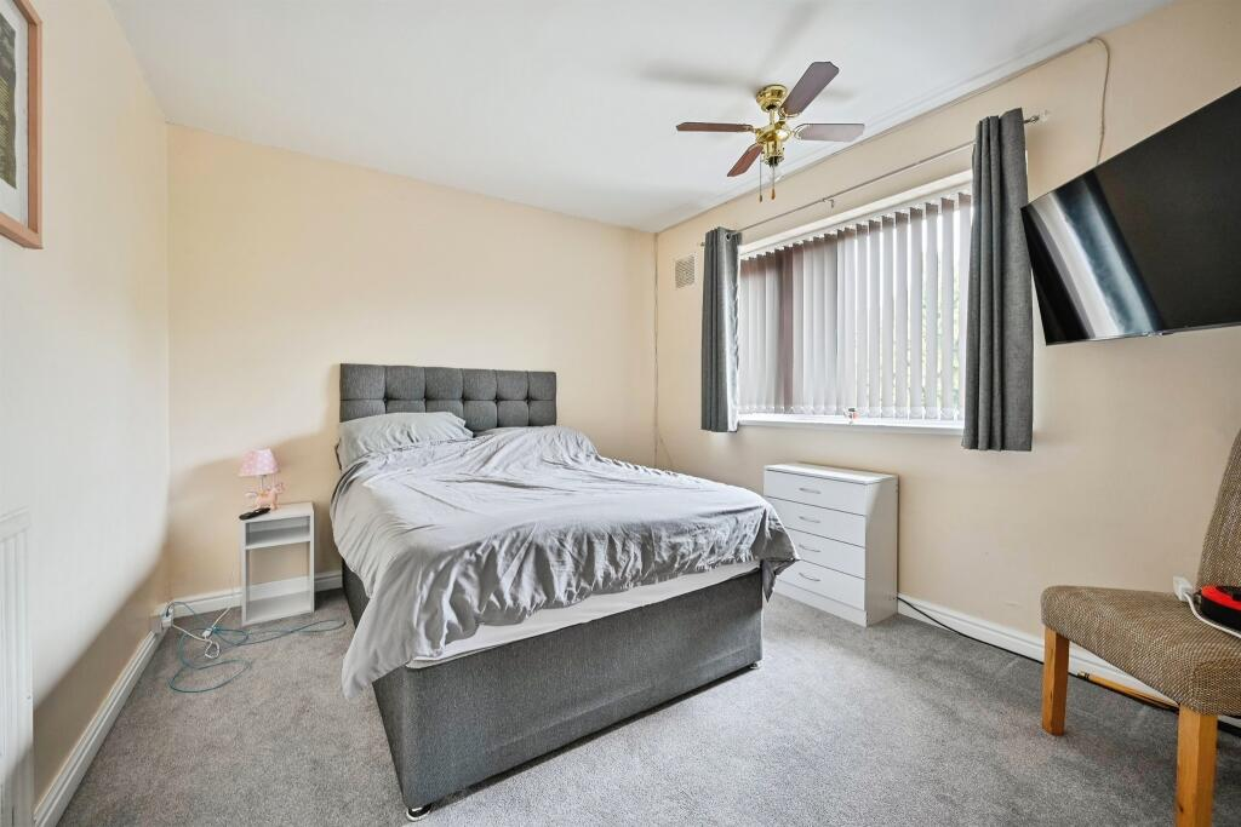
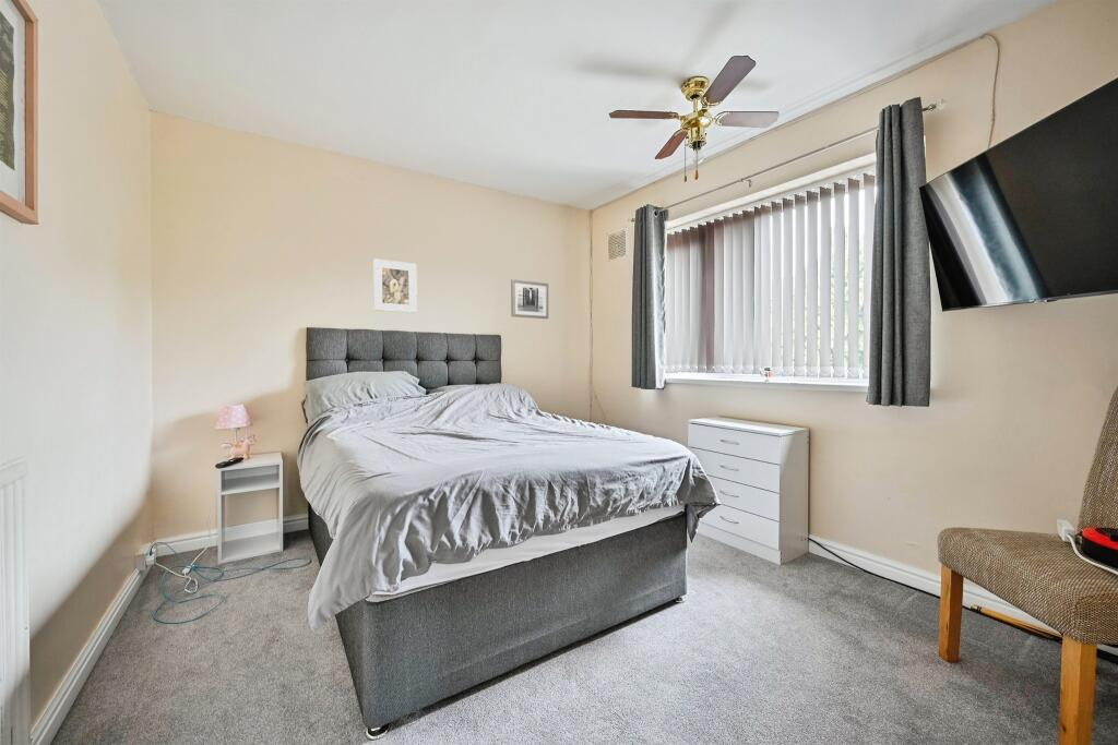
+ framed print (395, 286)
+ wall art (530, 299)
